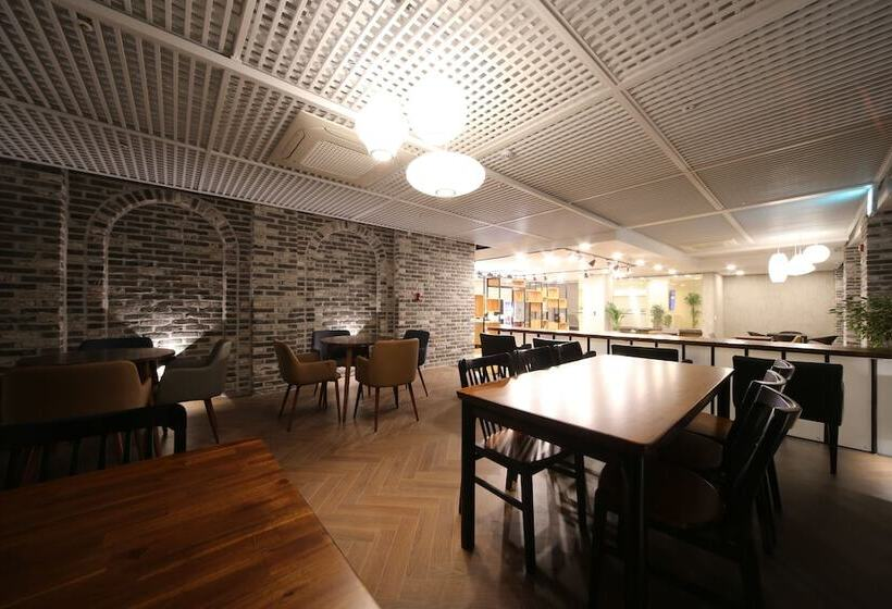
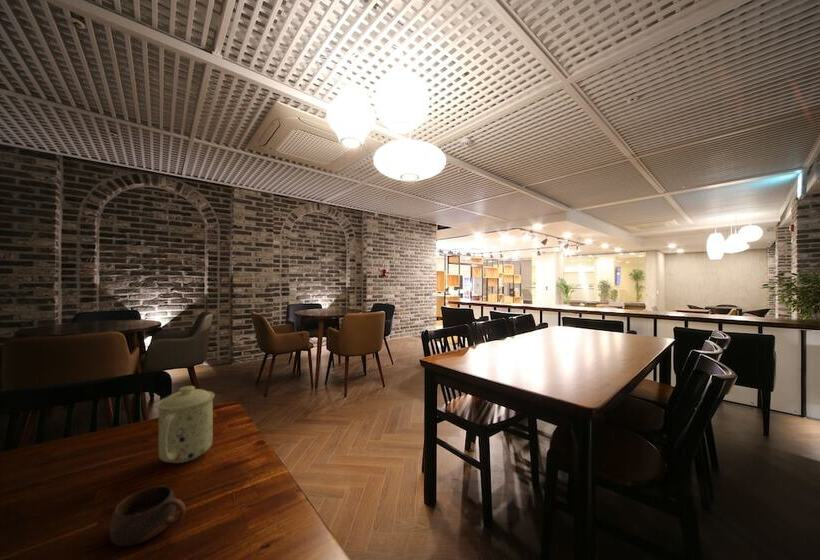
+ mug (184, 423)
+ cup (150, 515)
